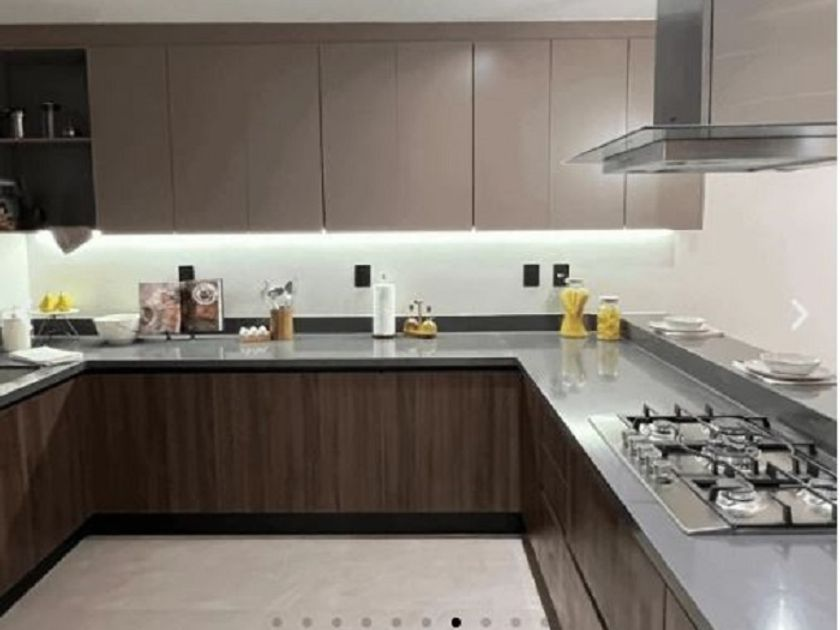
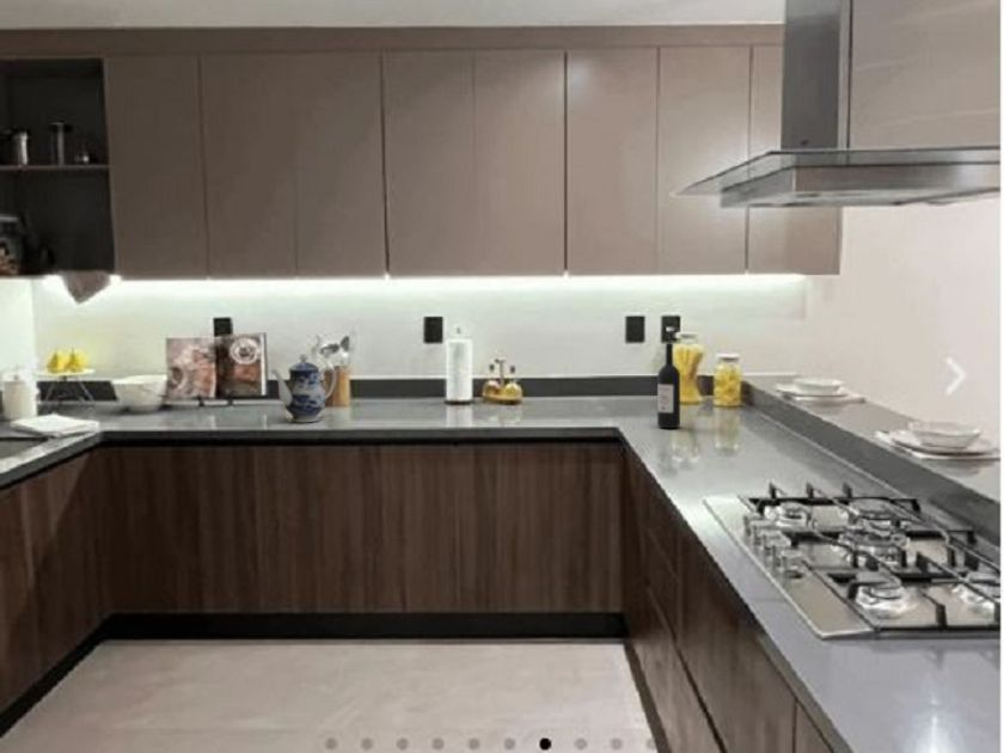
+ teapot (304, 387)
+ wine bottle (668, 385)
